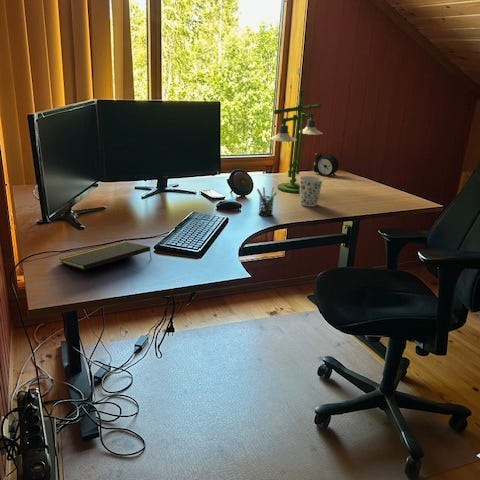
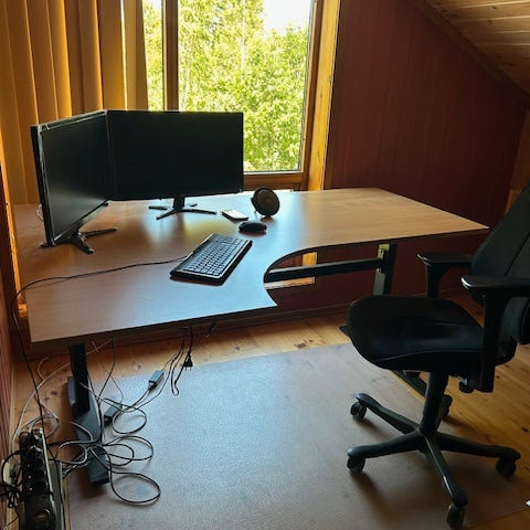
- notepad (105, 254)
- desk lamp (296, 140)
- pen holder (267, 200)
- cup (309, 191)
- alarm clock (325, 164)
